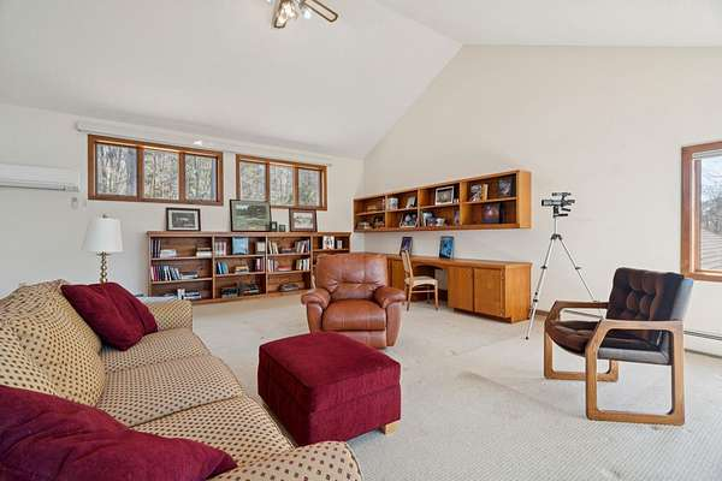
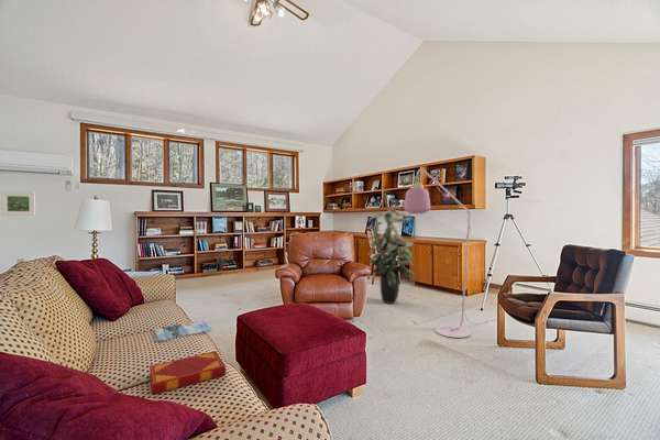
+ magazine (183, 329)
+ indoor plant (392, 254)
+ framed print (18, 204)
+ floor lamp (465, 250)
+ hardback book (187, 370)
